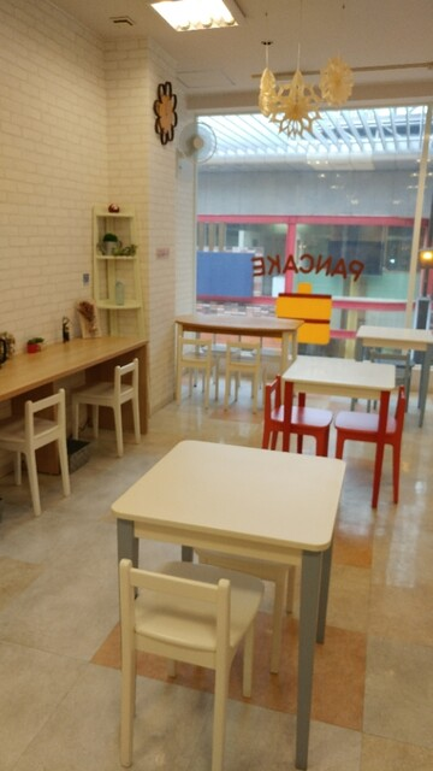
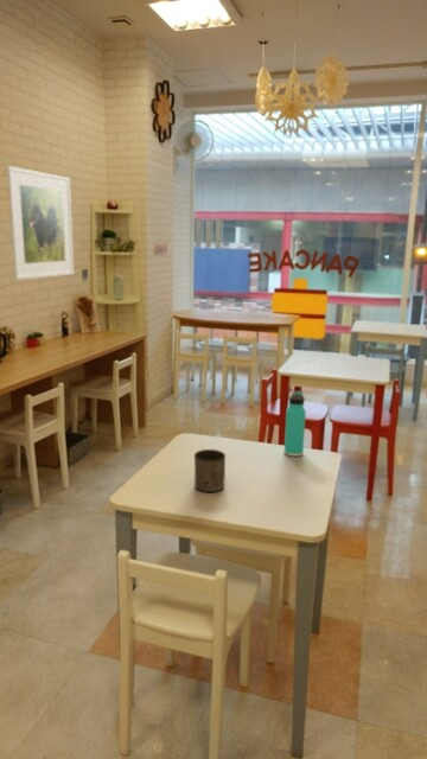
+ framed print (43, 225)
+ thermos bottle (294, 422)
+ cup (209, 471)
